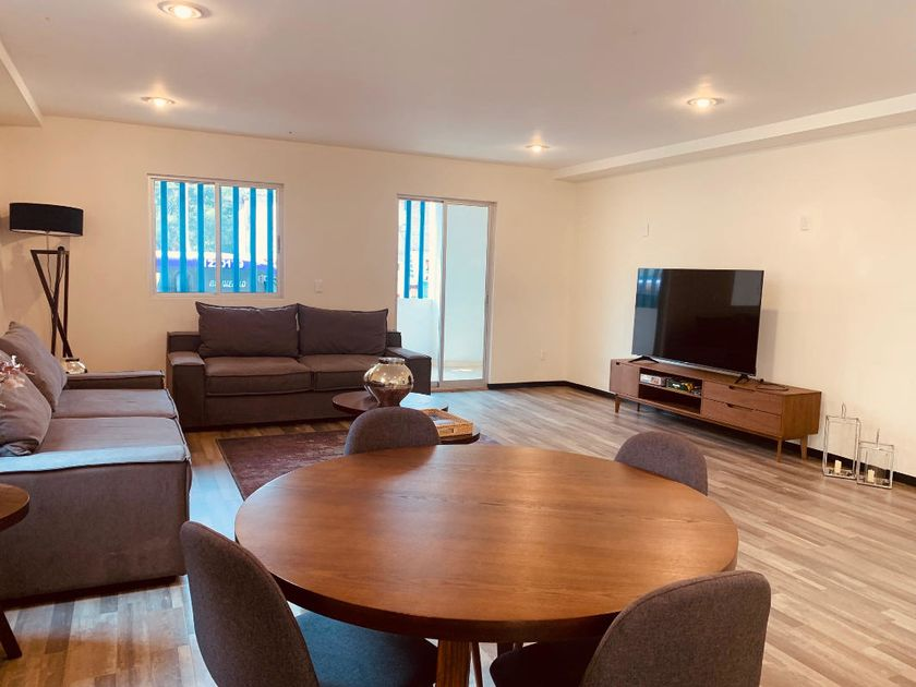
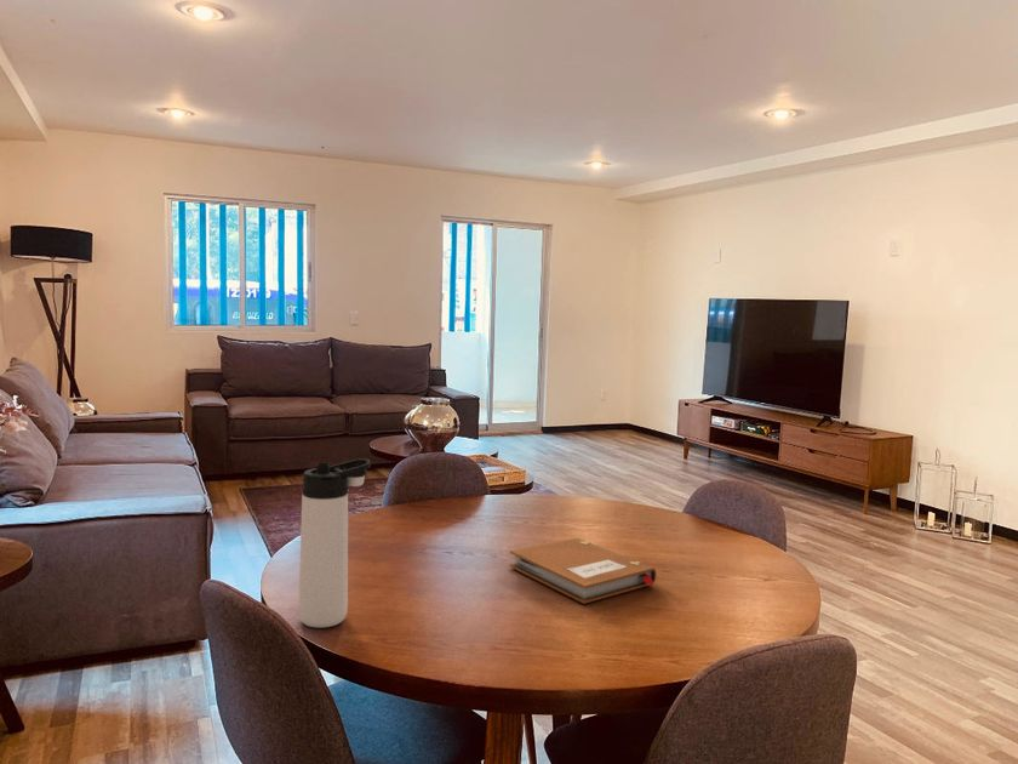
+ notebook (583, 568)
+ thermos bottle (334, 540)
